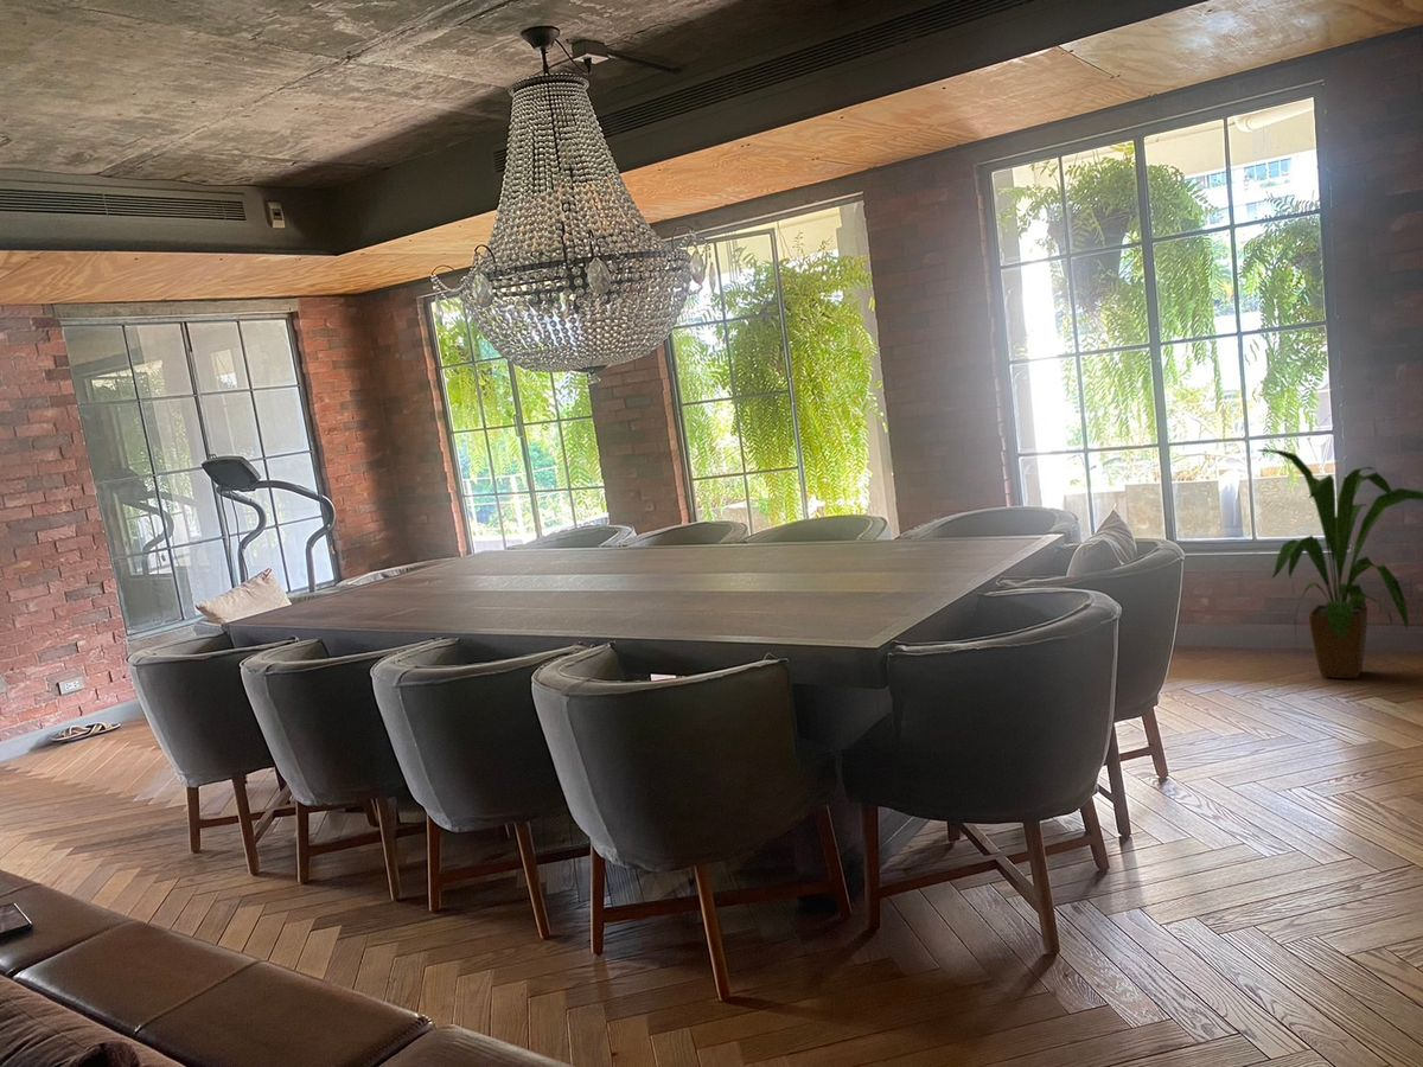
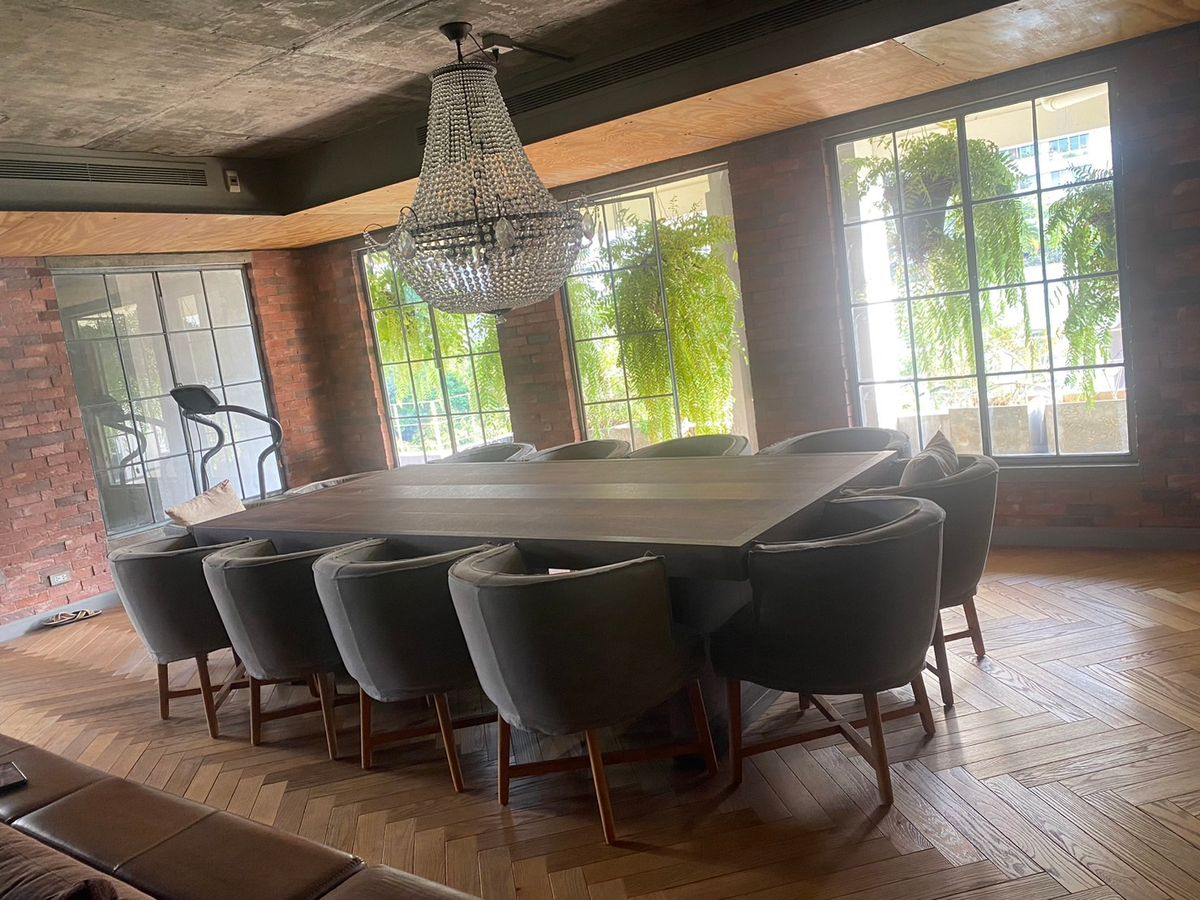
- house plant (1358, 560)
